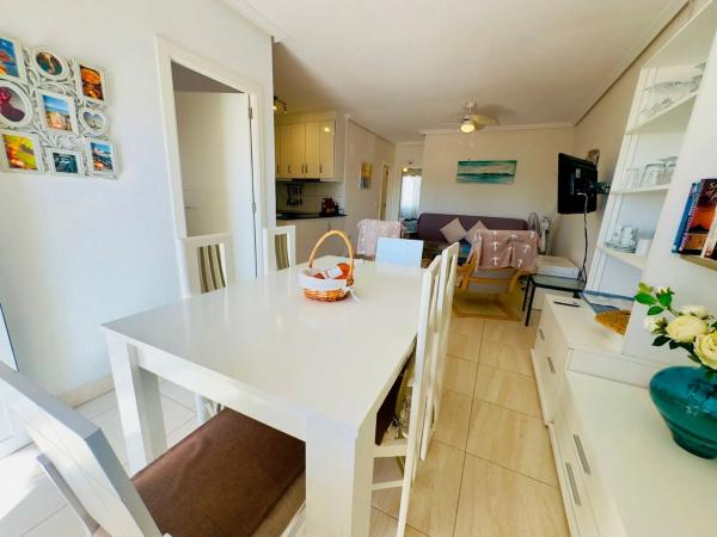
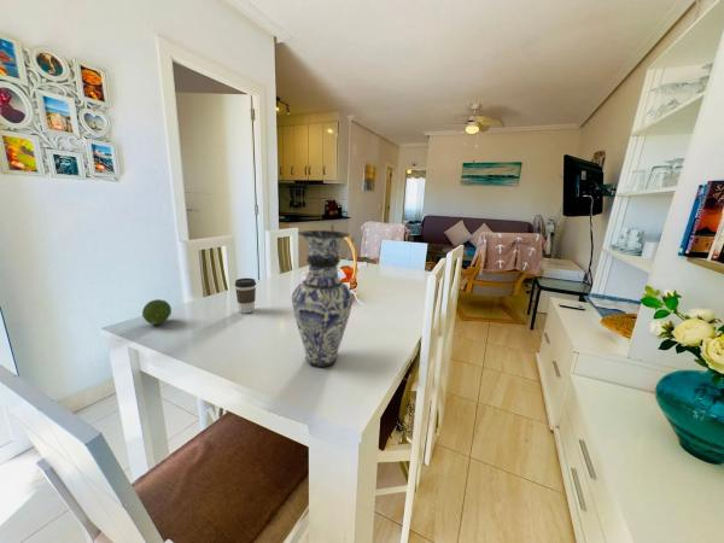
+ fruit (157, 311)
+ coffee cup (245, 294)
+ vase (322, 299)
